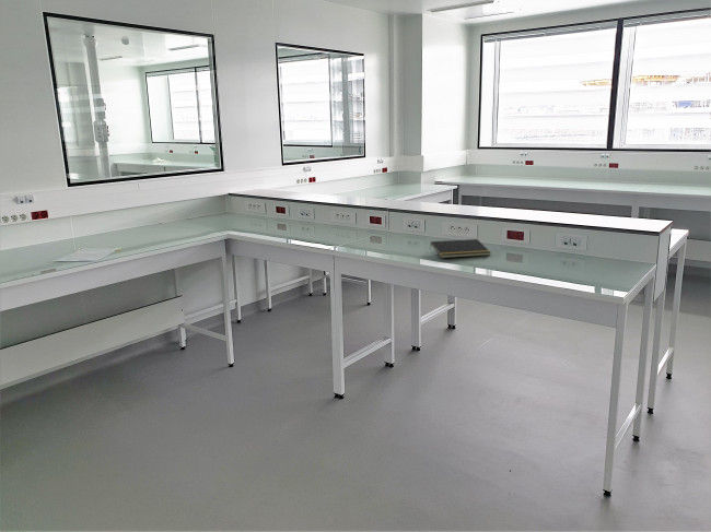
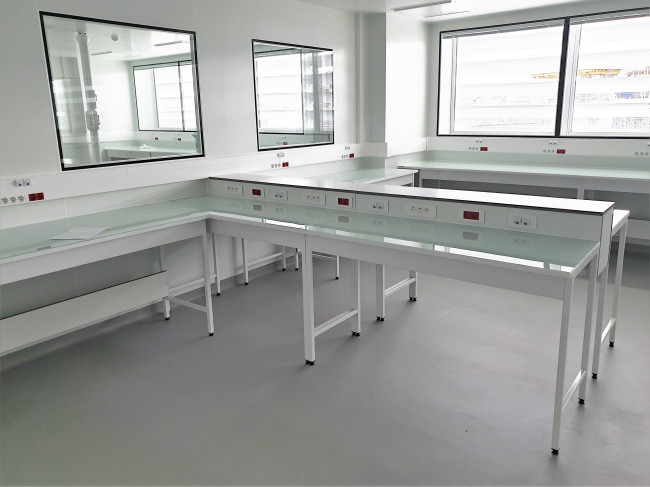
- notepad (459, 248)
